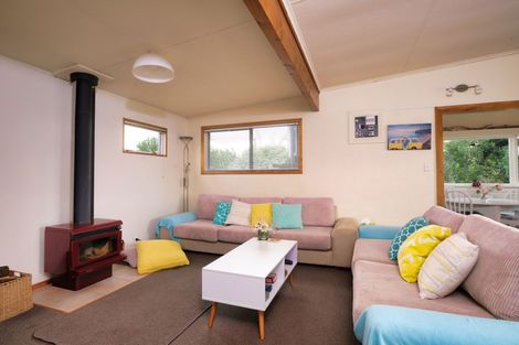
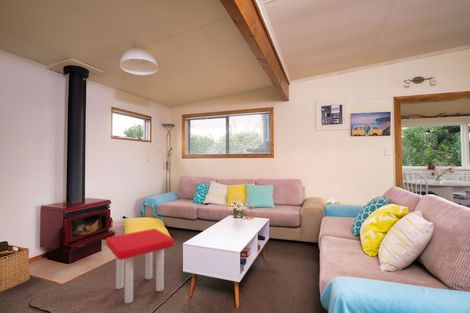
+ stool (145, 263)
